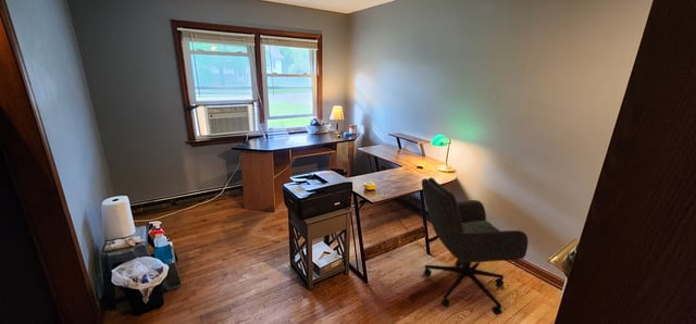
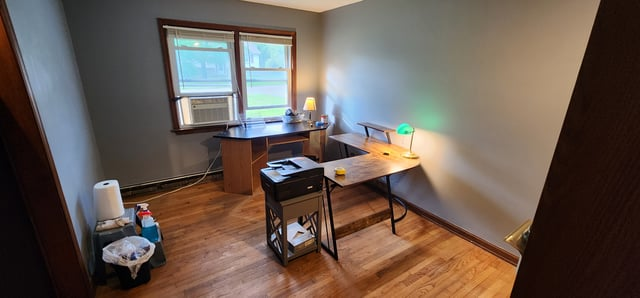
- office chair (468, 238)
